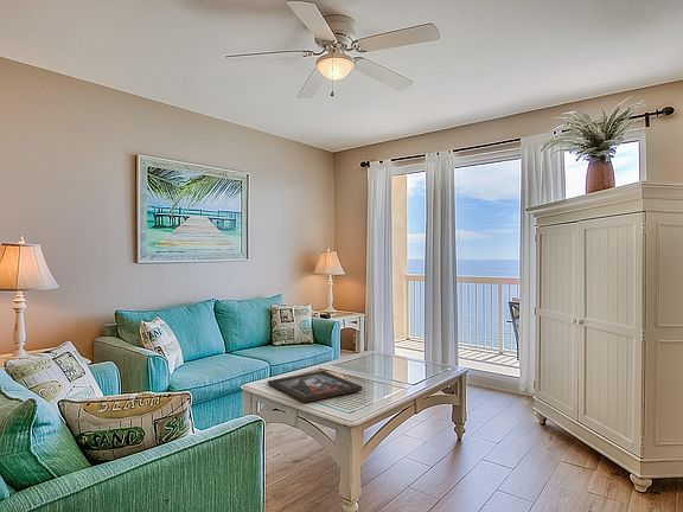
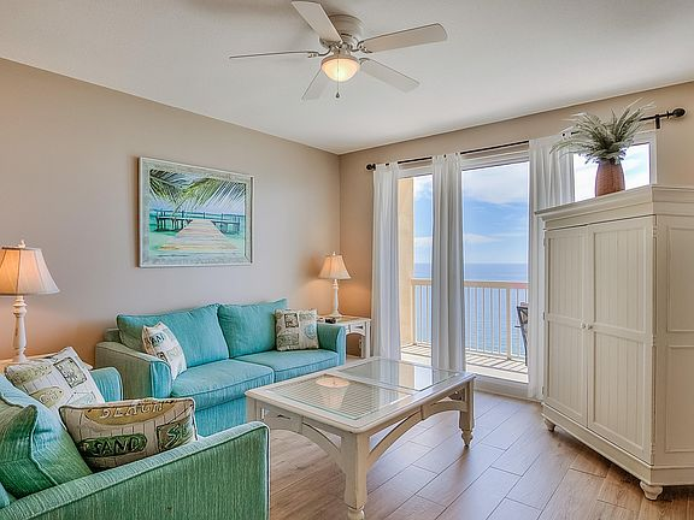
- religious icon (313, 384)
